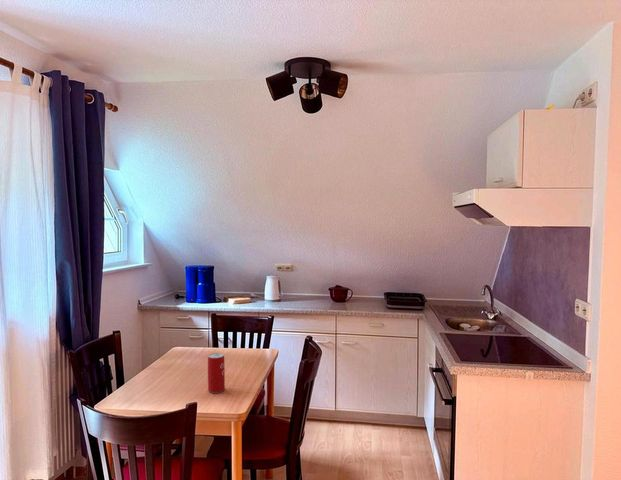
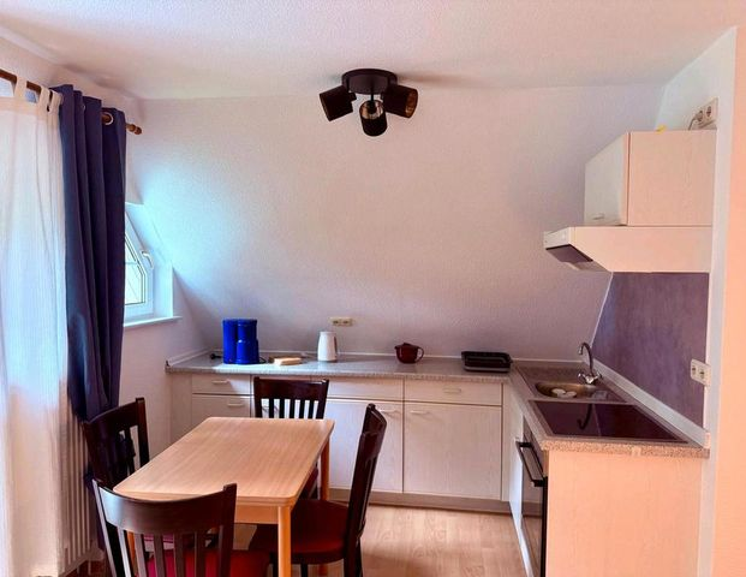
- beverage can (216, 372)
